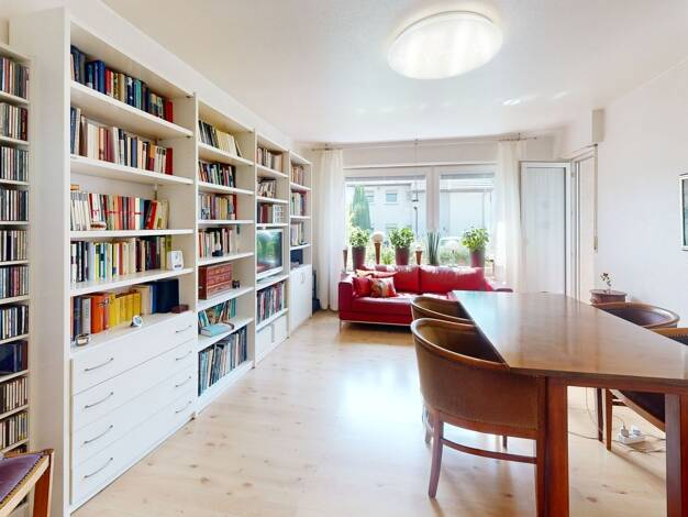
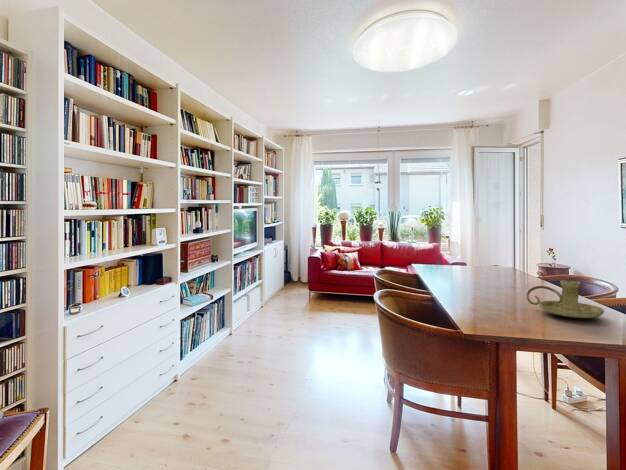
+ candle holder (562, 297)
